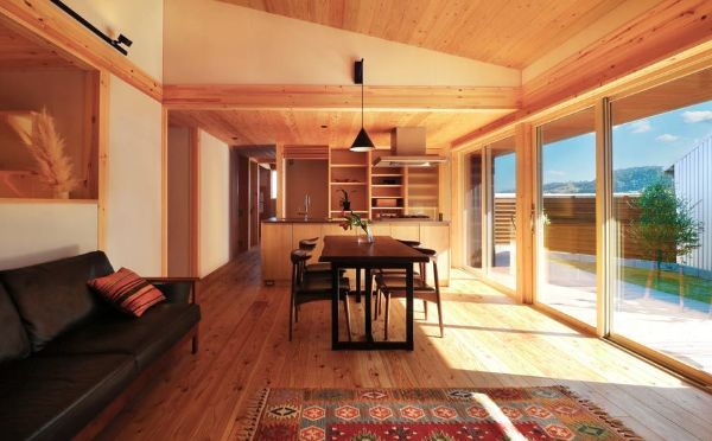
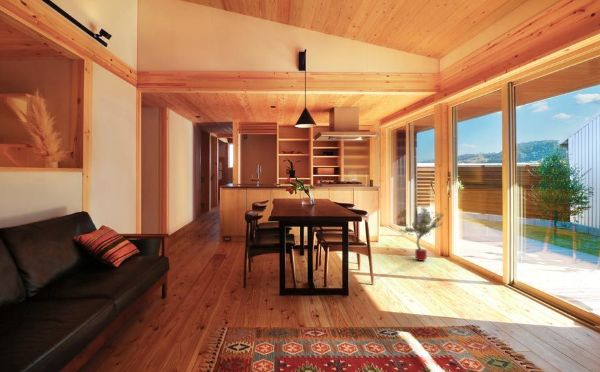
+ potted tree (419, 232)
